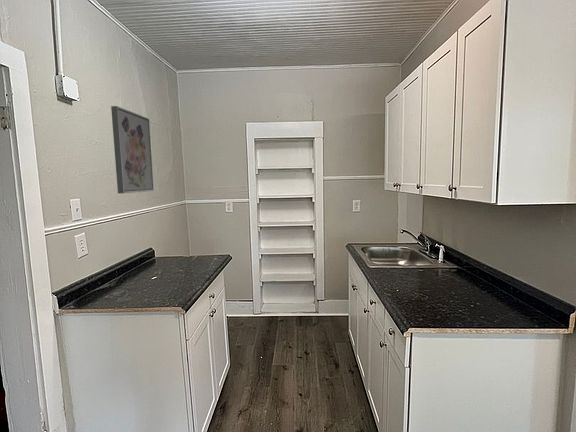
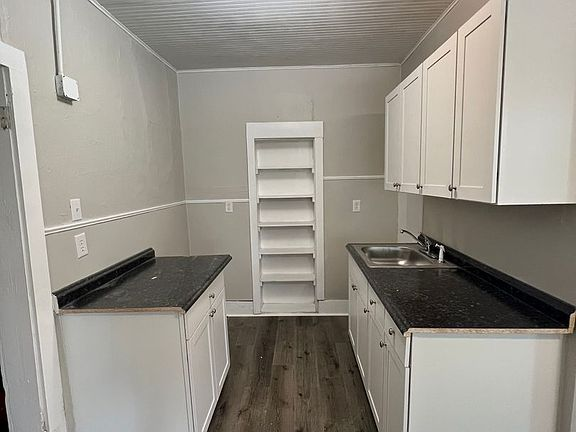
- wall art (134, 153)
